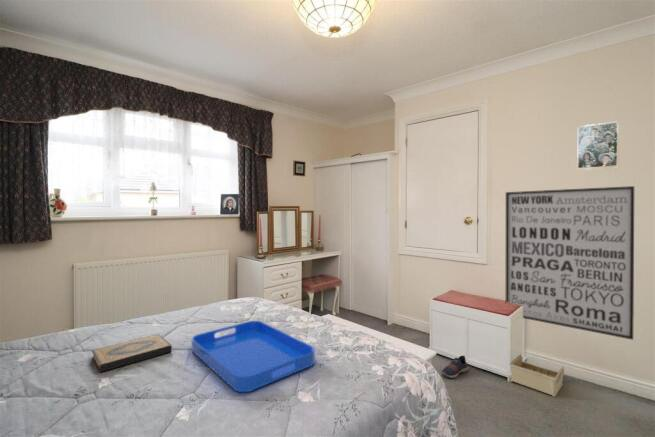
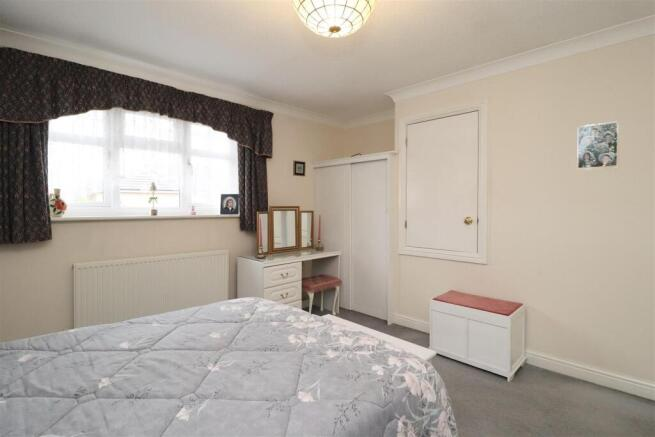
- hardback book (132, 351)
- storage bin (537, 373)
- wall art (562, 257)
- serving tray (250, 349)
- shoe (455, 365)
